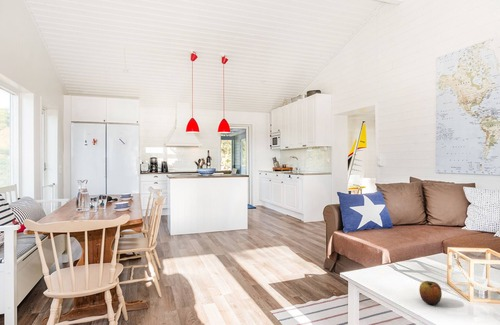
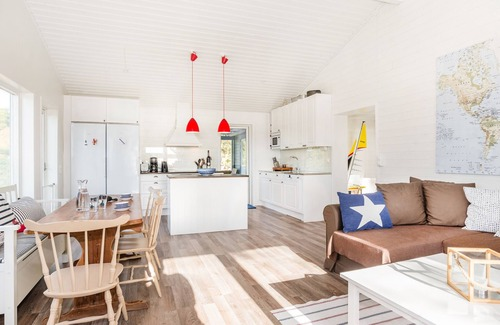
- apple (430, 292)
